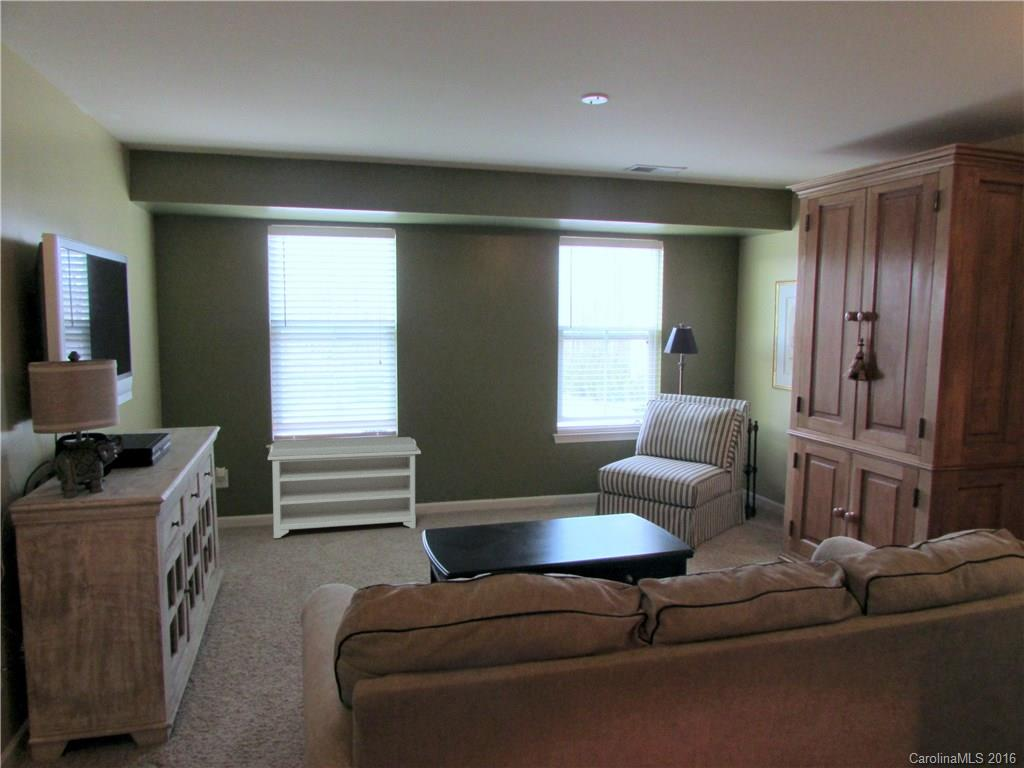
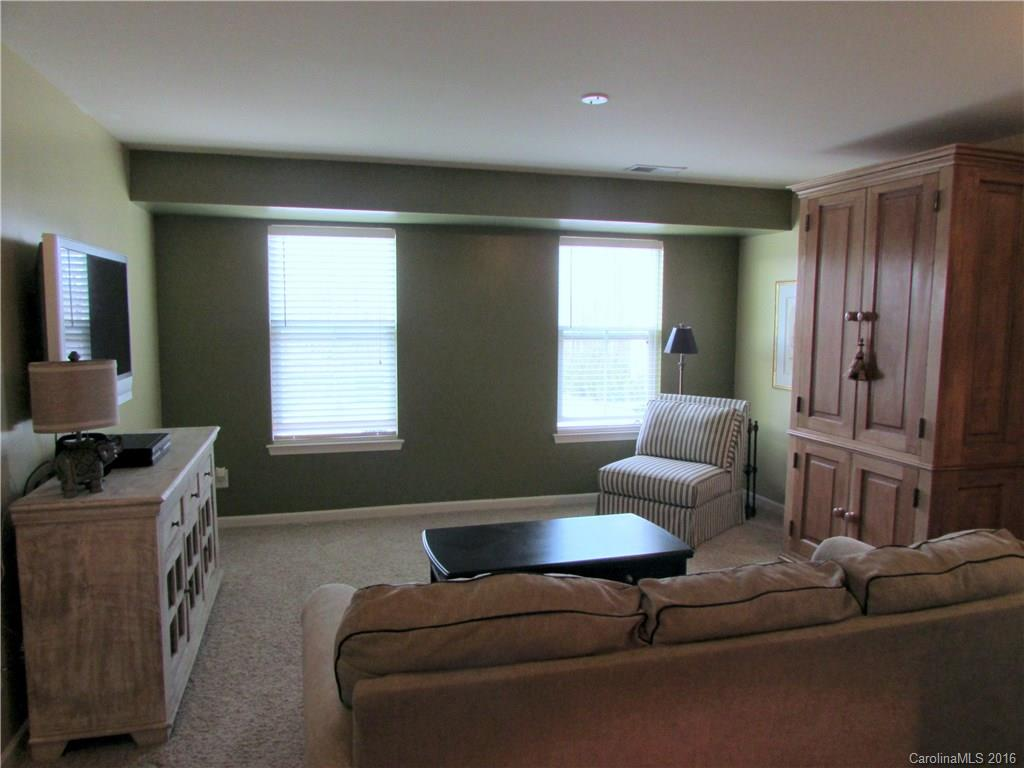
- bench (345, 484)
